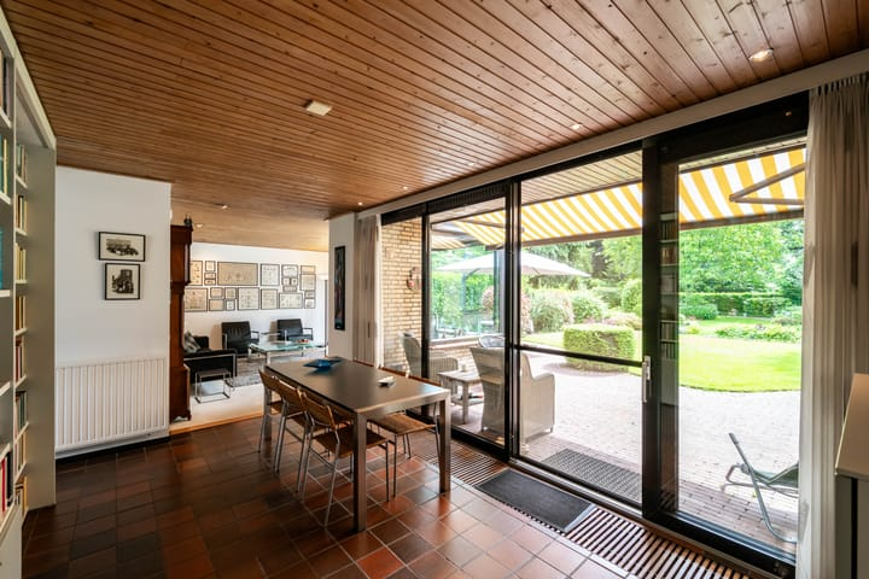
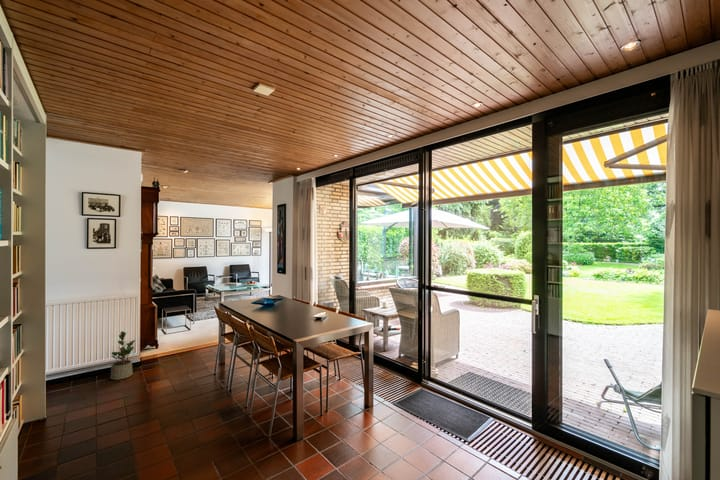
+ potted plant (123, 353)
